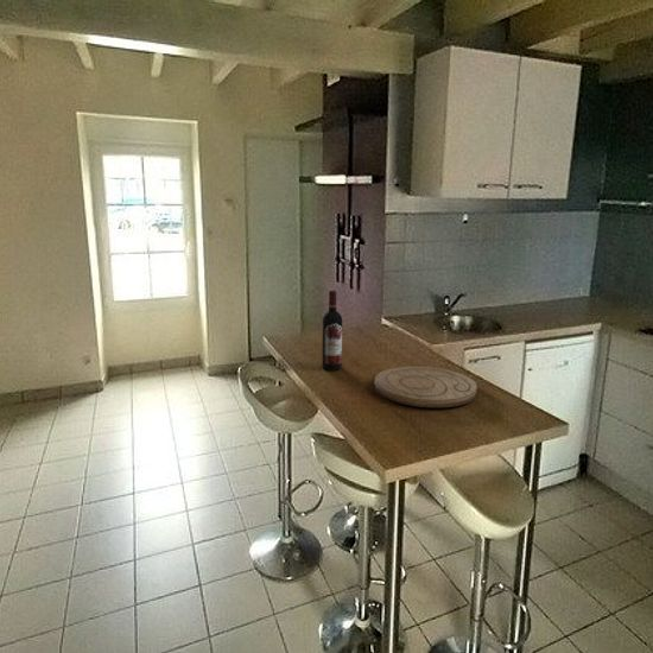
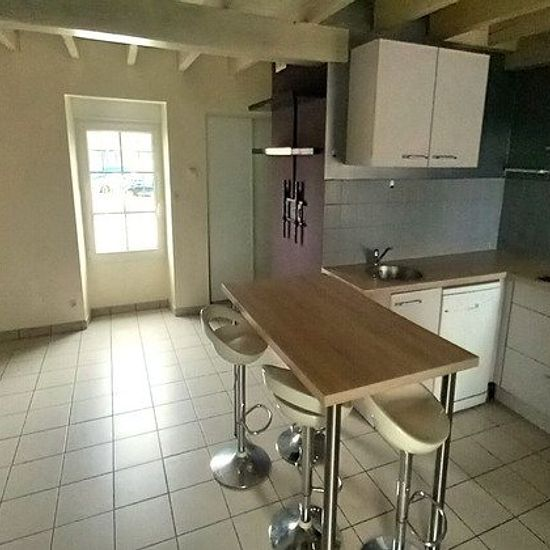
- cutting board (424, 385)
- wine bottle (331, 329)
